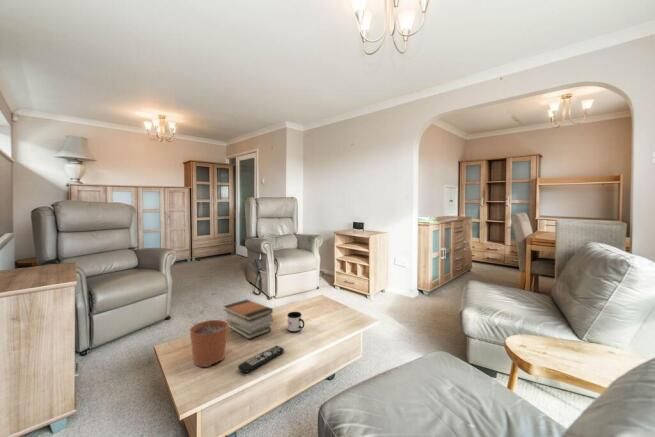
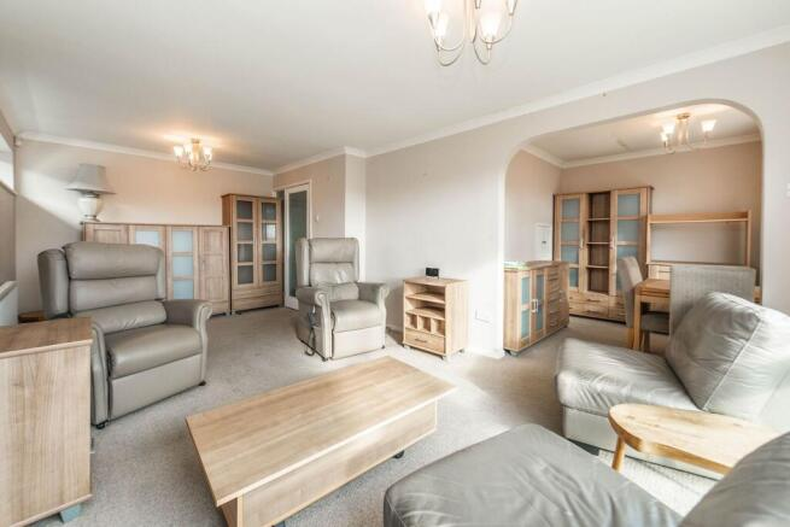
- remote control (262, 358)
- book stack (248, 318)
- mug (296, 322)
- plant pot (209, 334)
